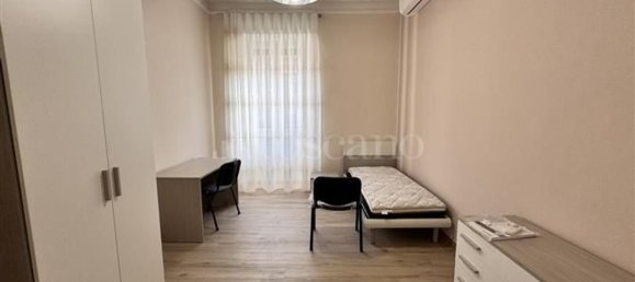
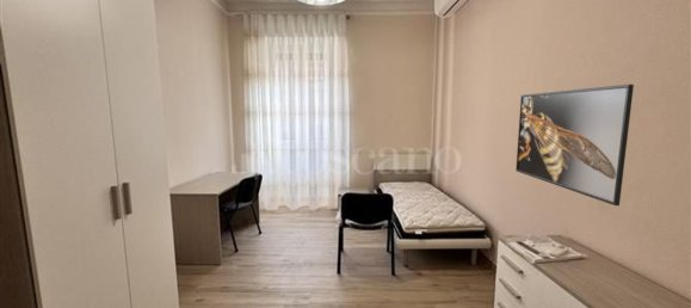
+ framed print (560, 138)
